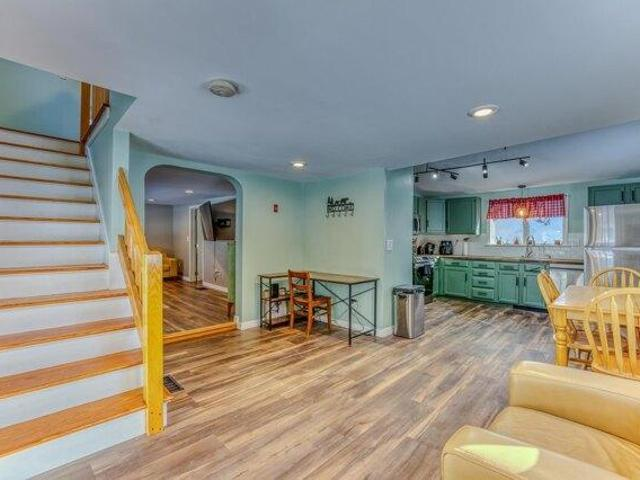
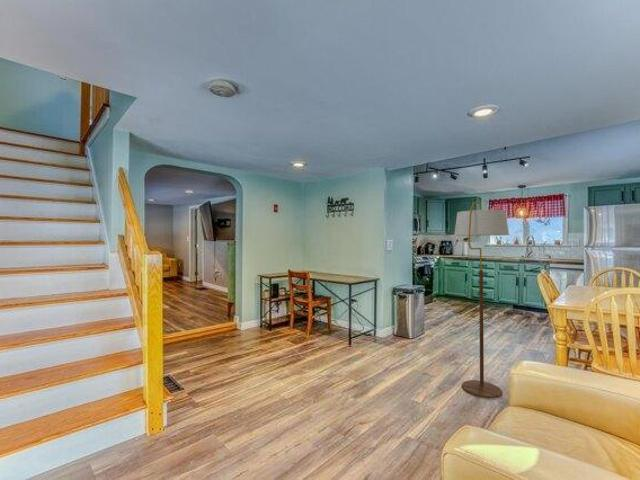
+ floor lamp (479, 295)
